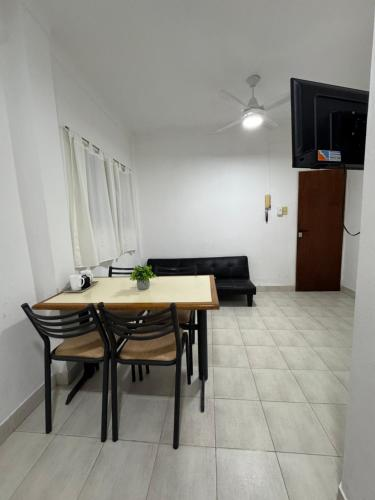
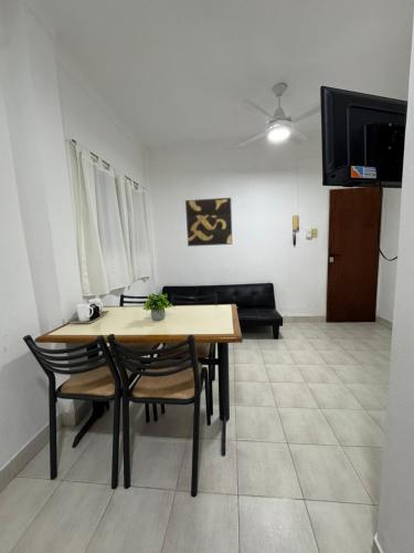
+ wall art (209, 222)
